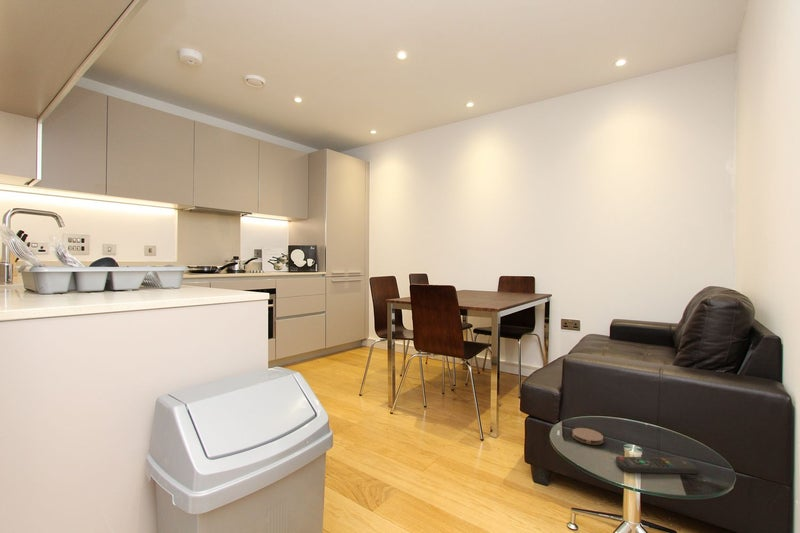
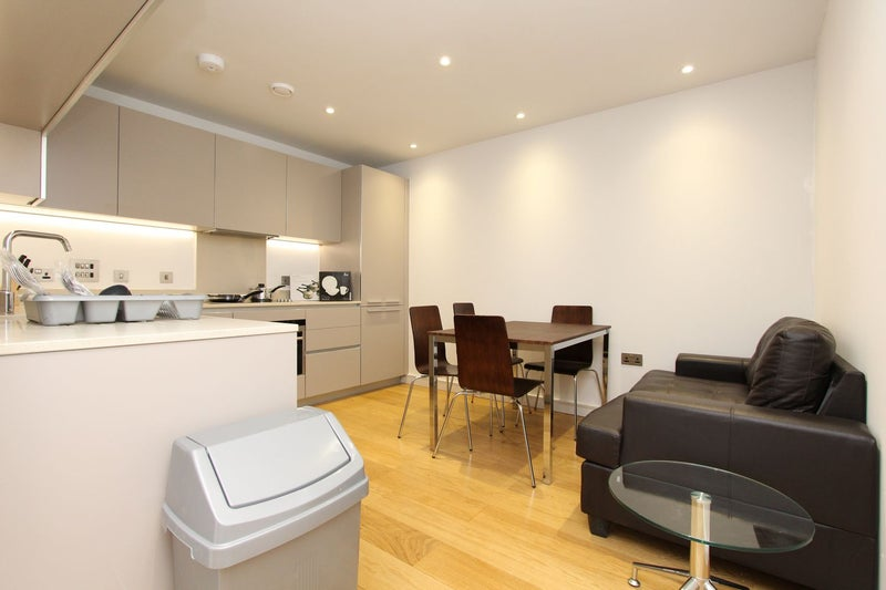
- remote control (655, 464)
- coaster (587, 435)
